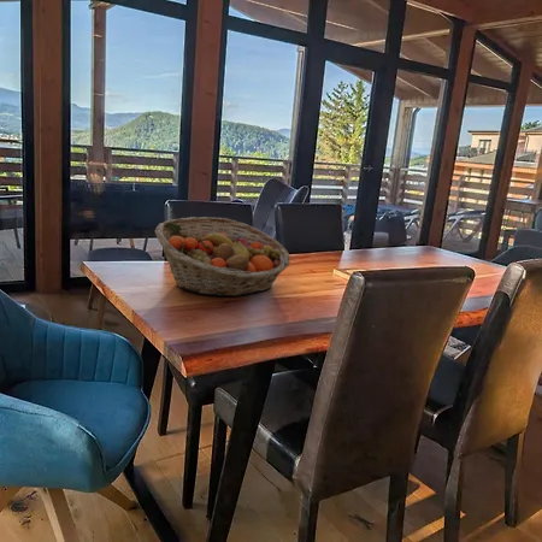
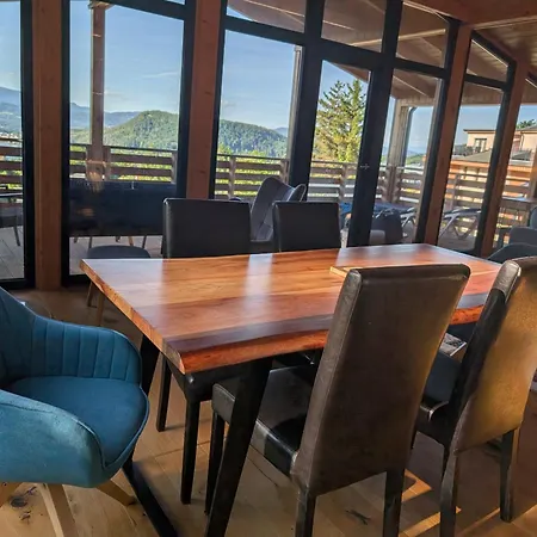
- fruit basket (224, 254)
